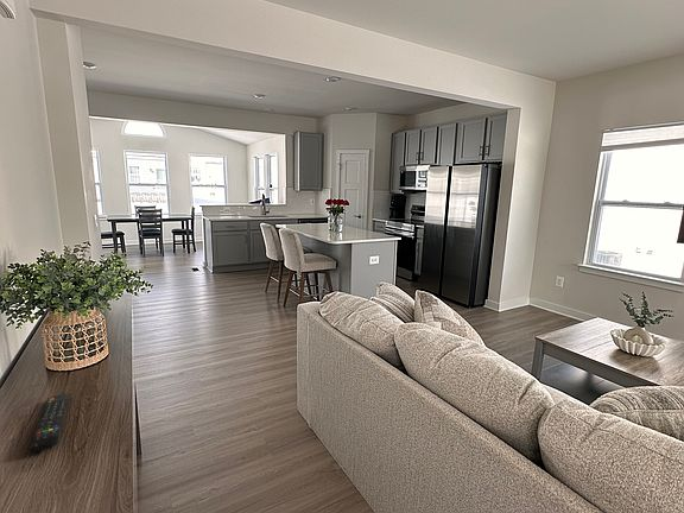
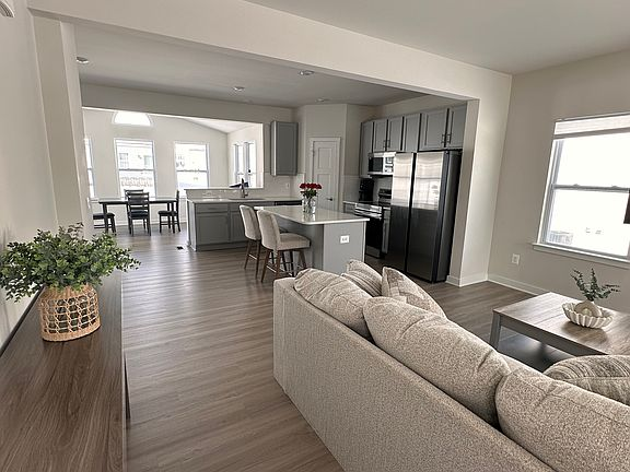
- remote control (52, 419)
